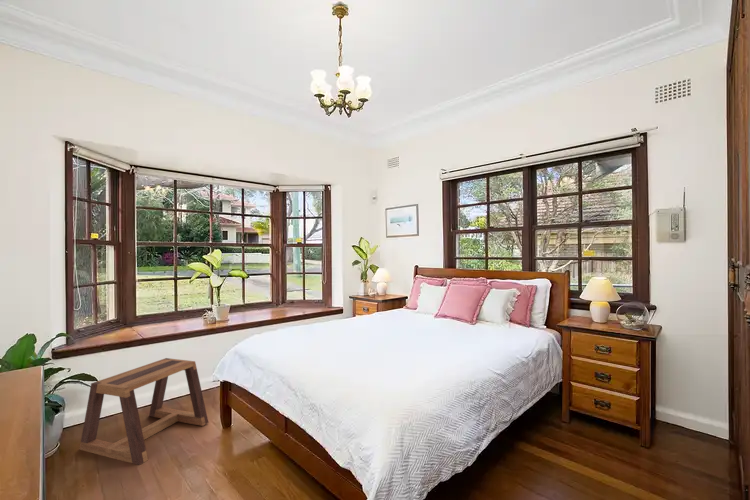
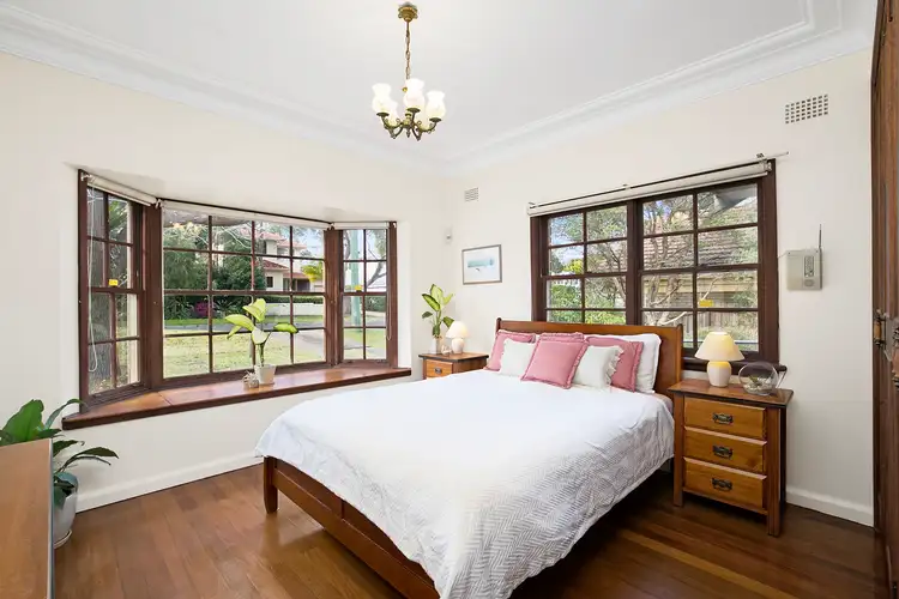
- stool (151, 403)
